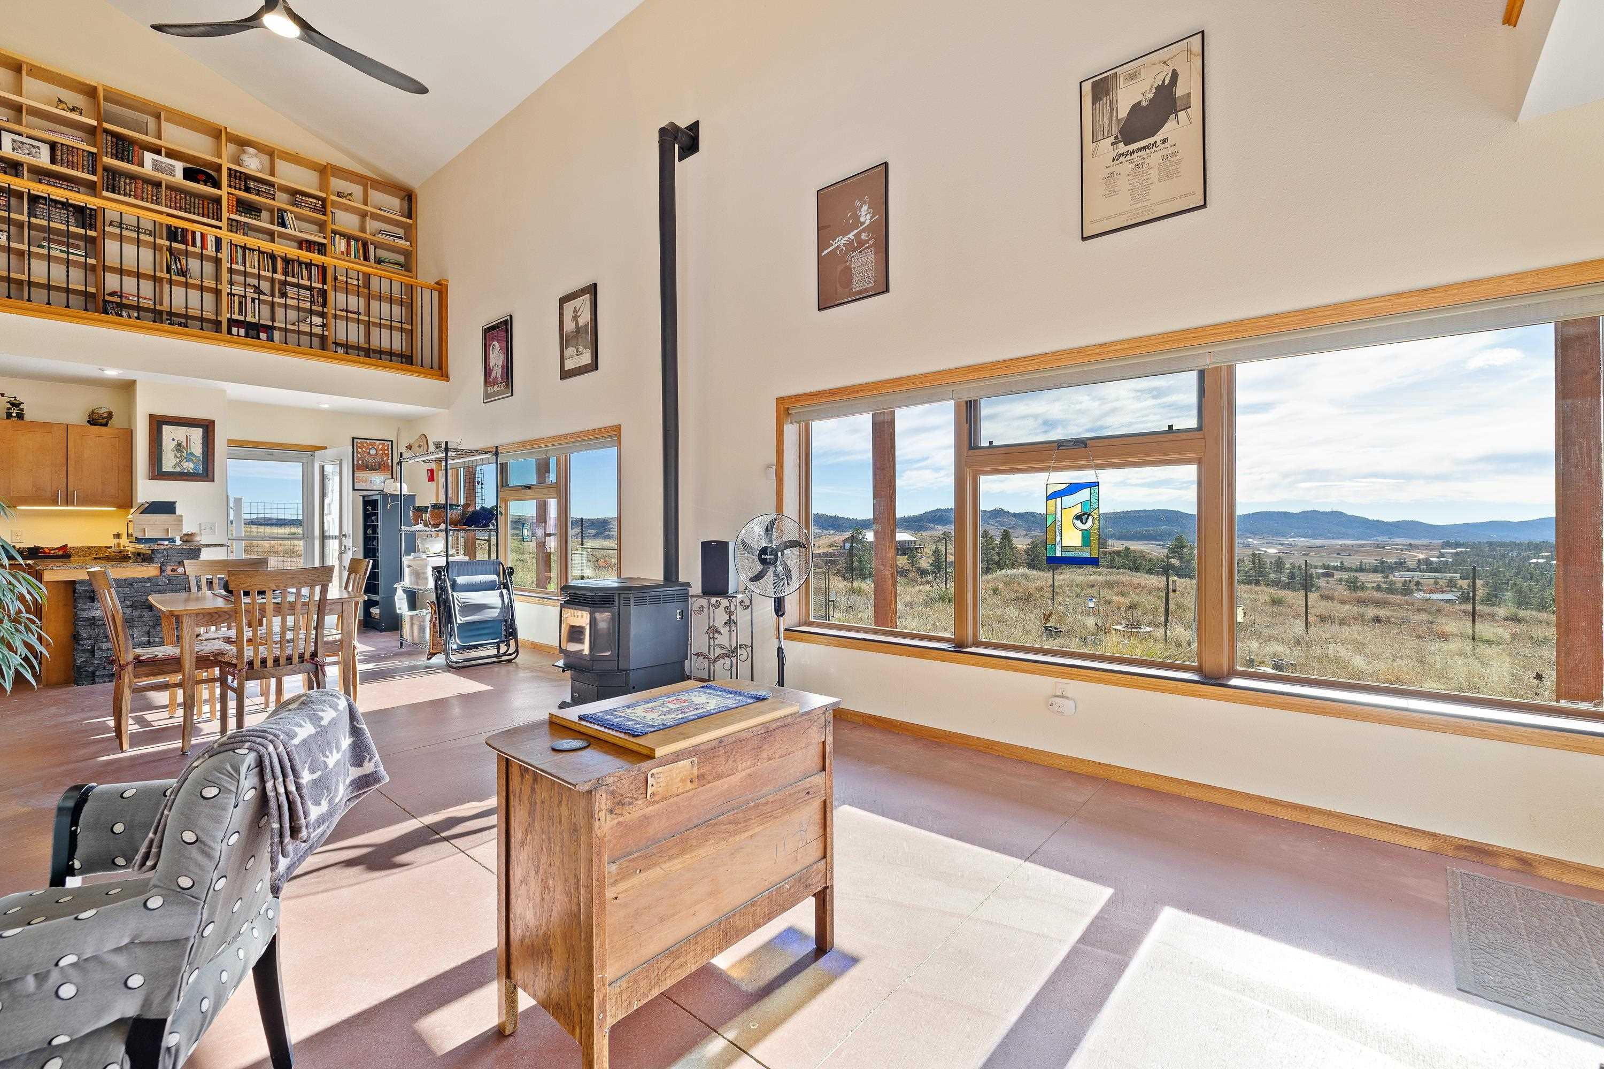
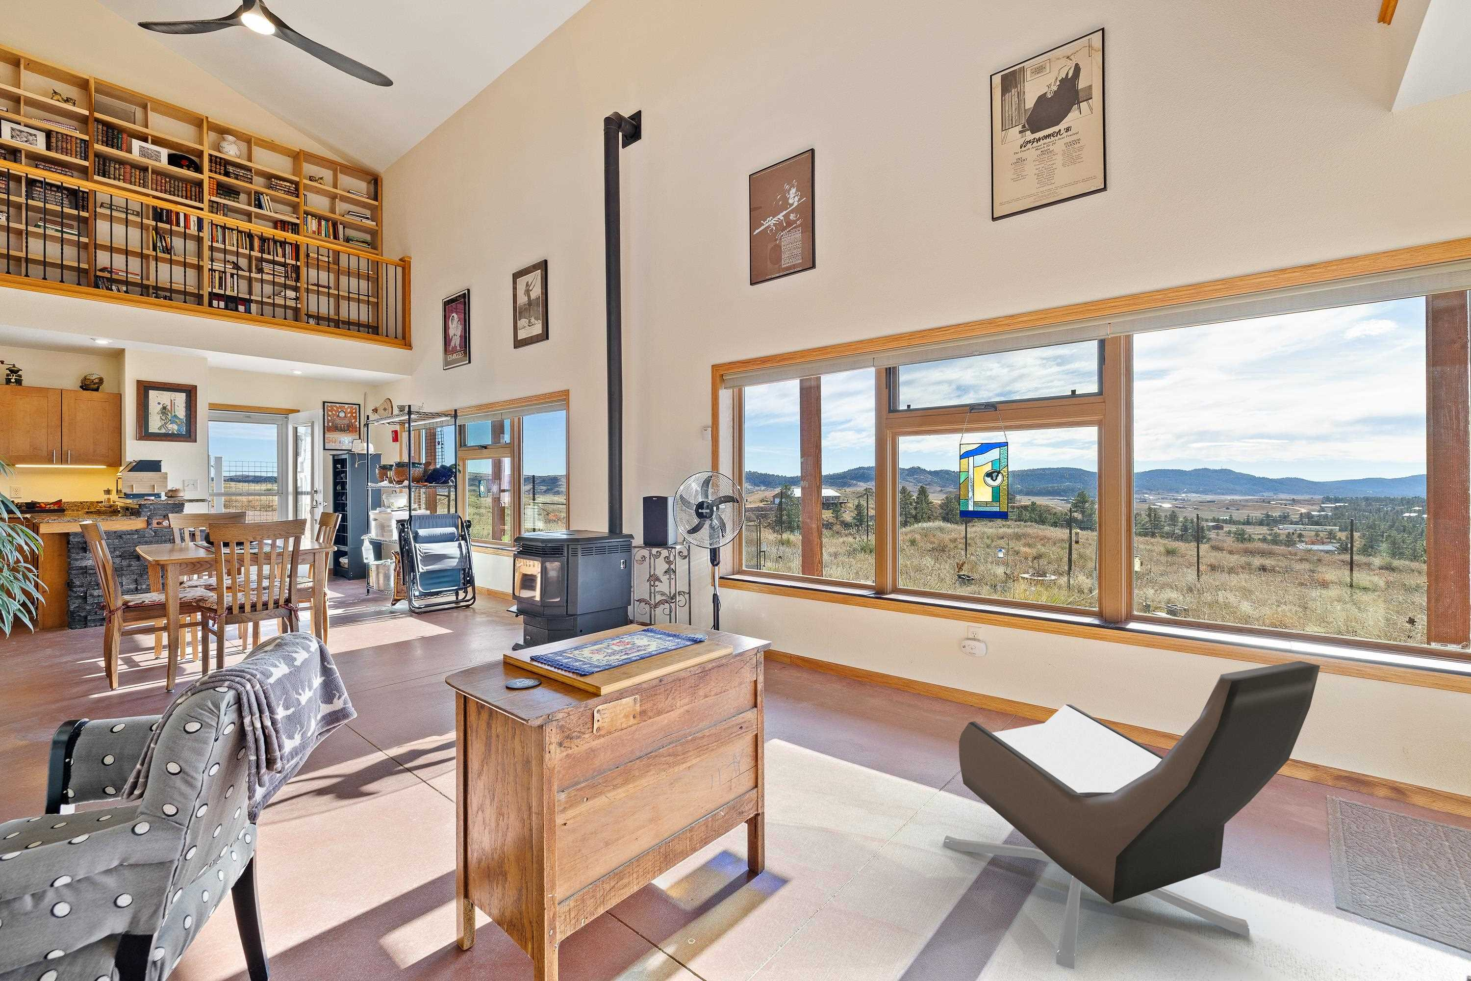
+ lounge chair (1097, 762)
